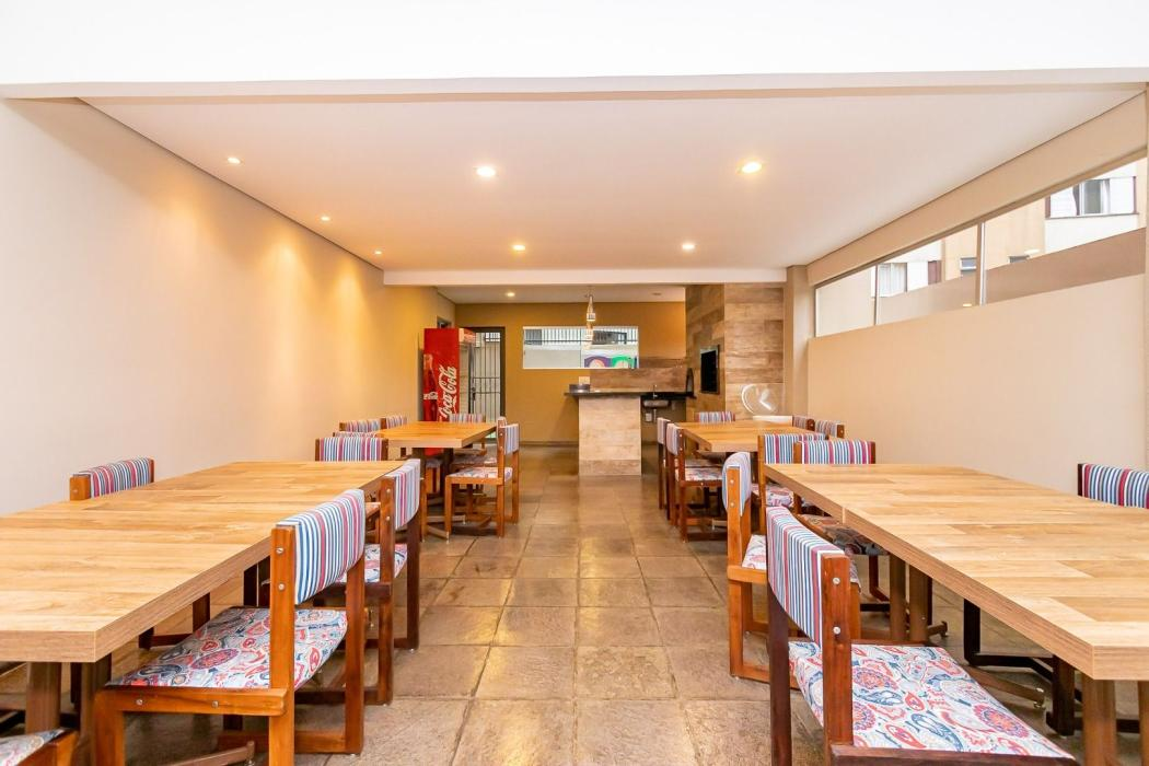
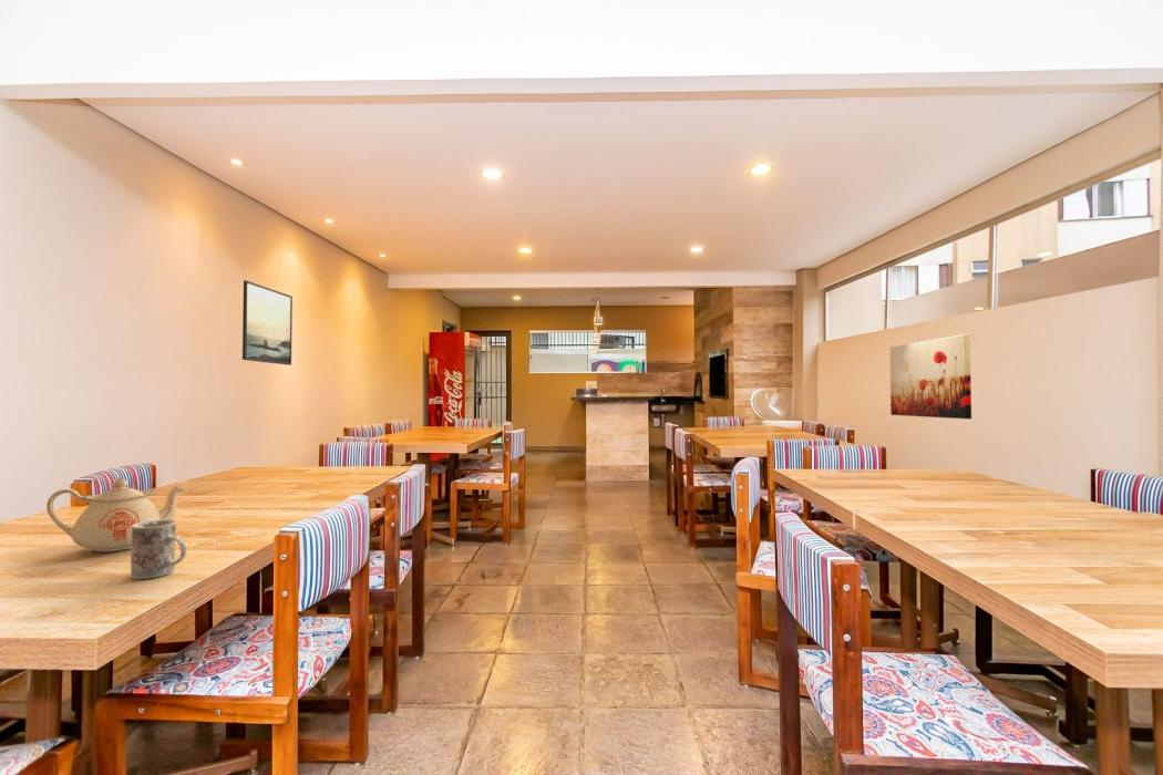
+ mug (157, 548)
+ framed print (269, 326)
+ wall art (926, 379)
+ teapot (120, 512)
